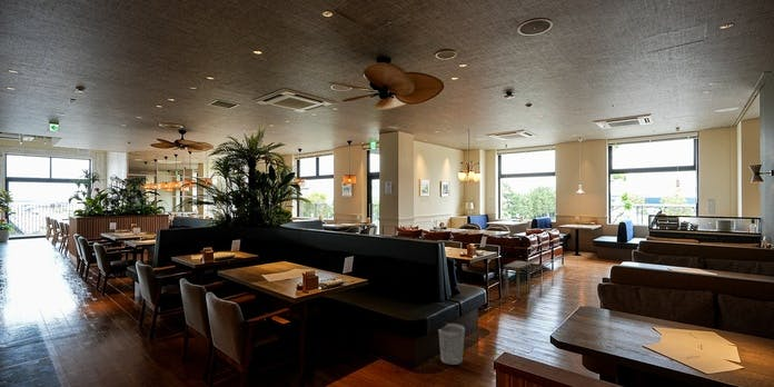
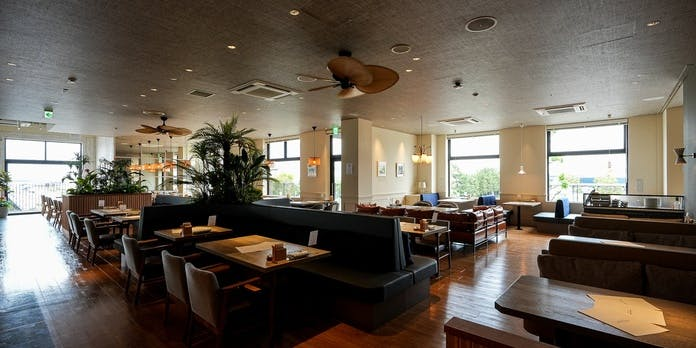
- wastebasket (452, 344)
- side table (527, 279)
